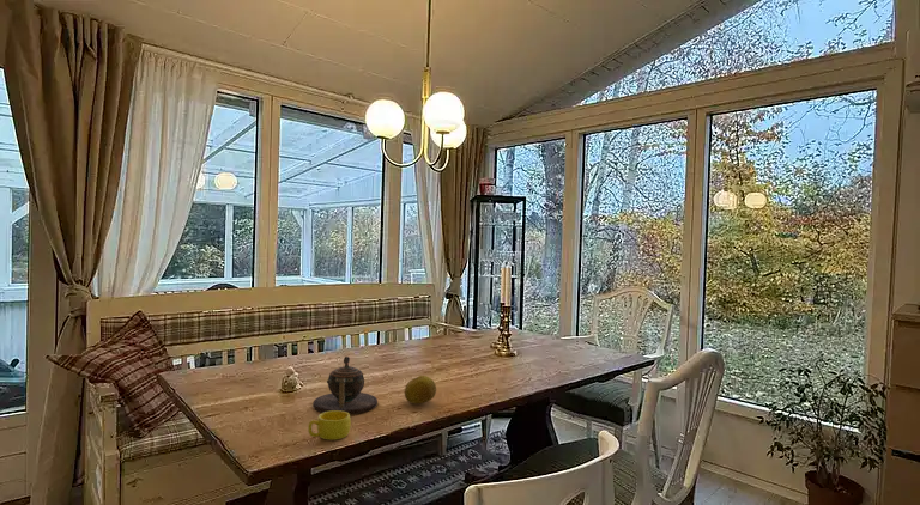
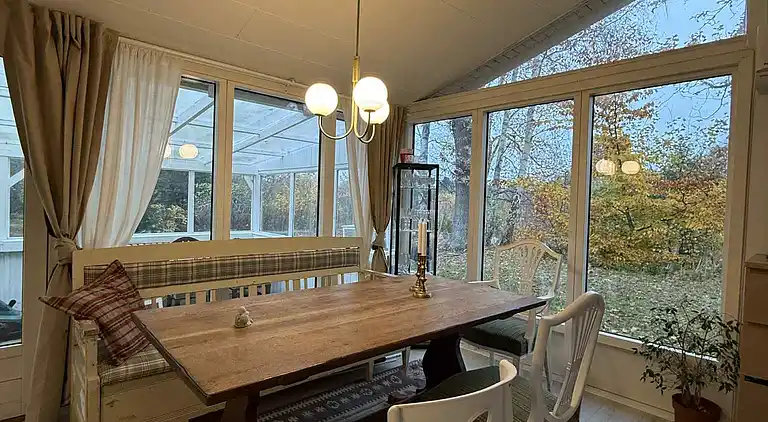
- cup (328, 426)
- teapot (346, 381)
- fruit (419, 389)
